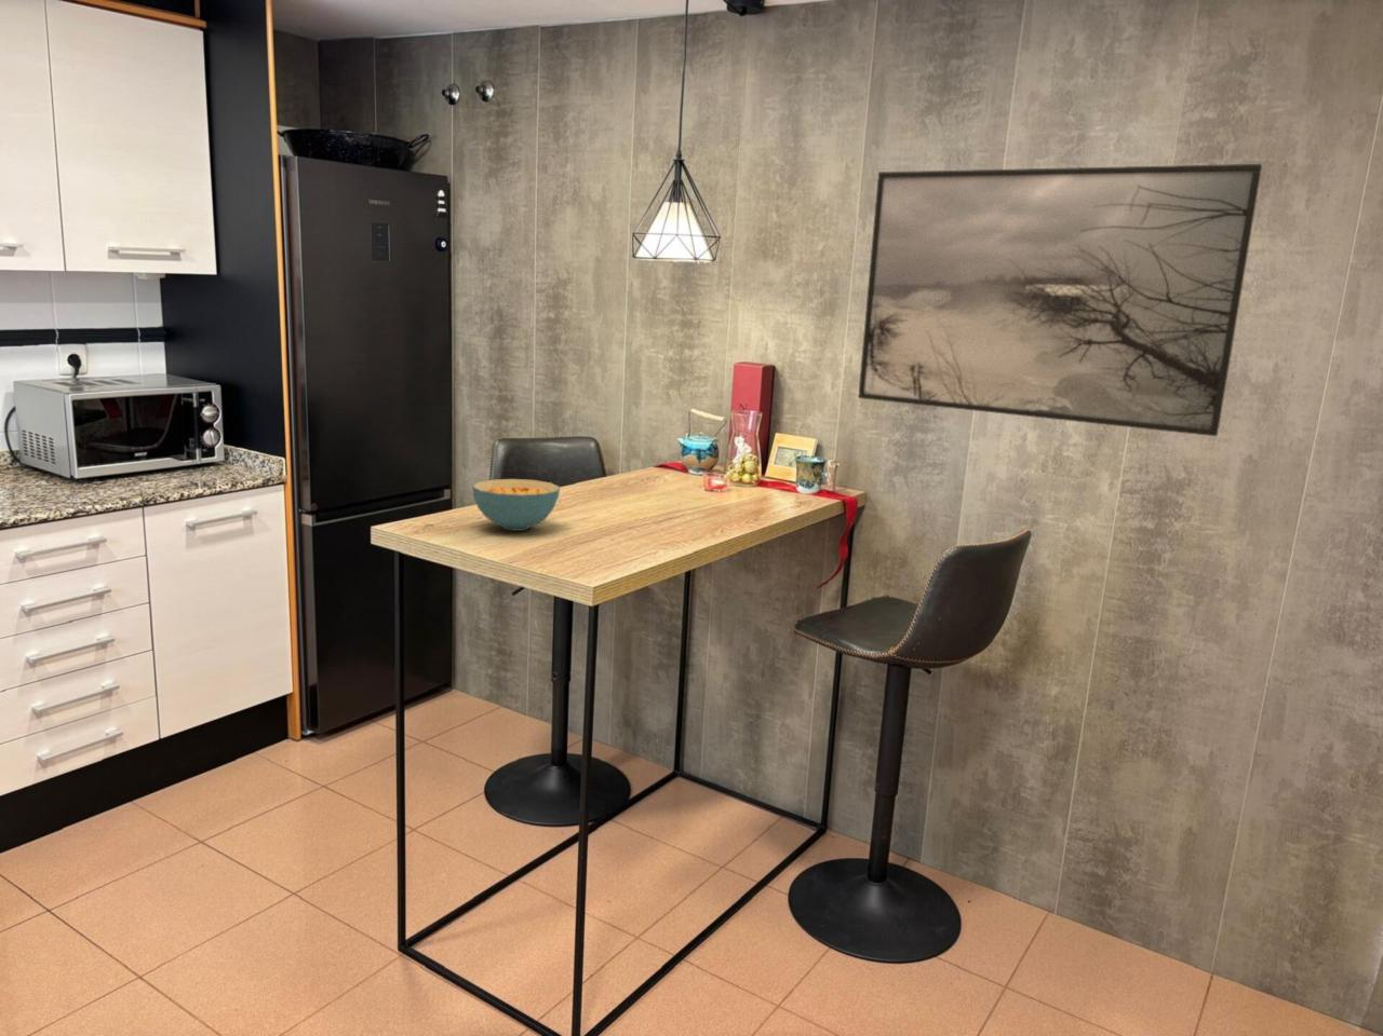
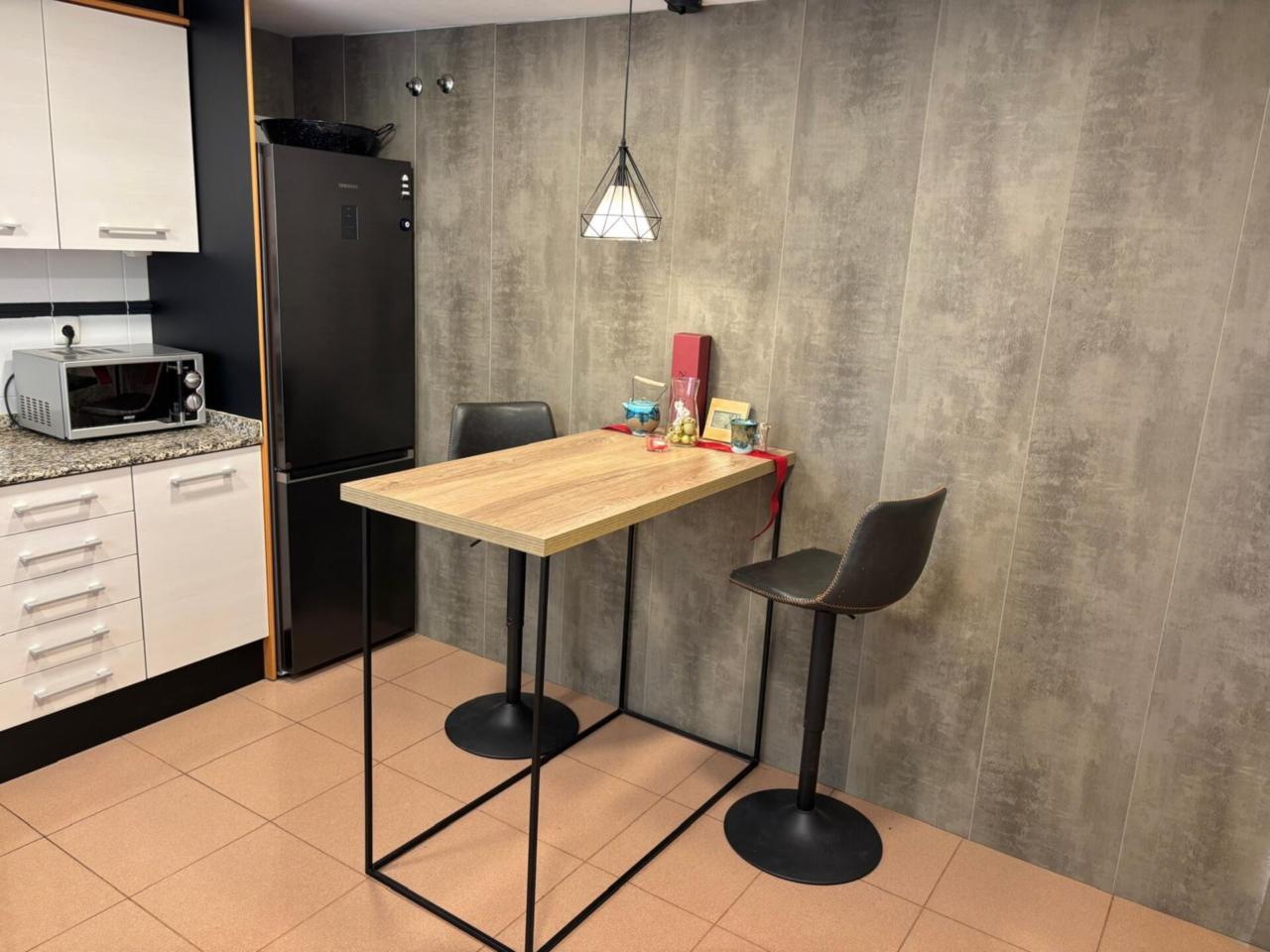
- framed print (1037, 295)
- cereal bowl (515, 507)
